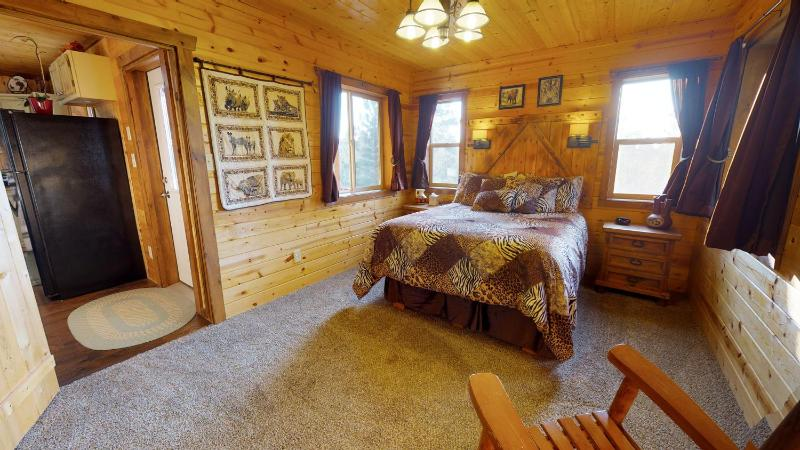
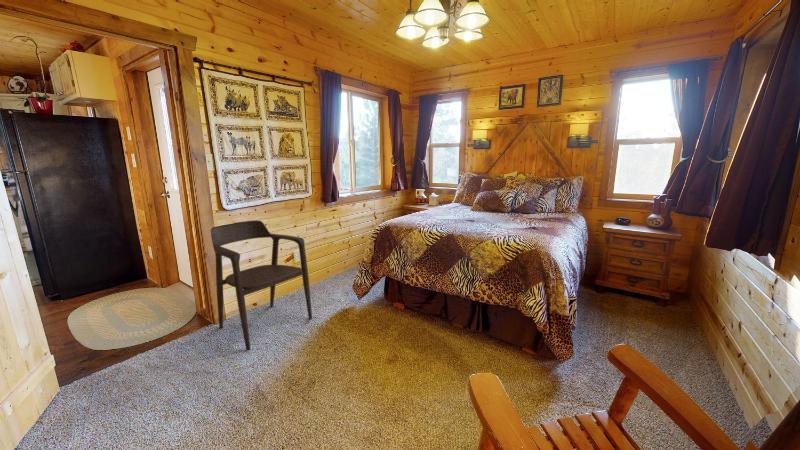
+ armchair (257, 276)
